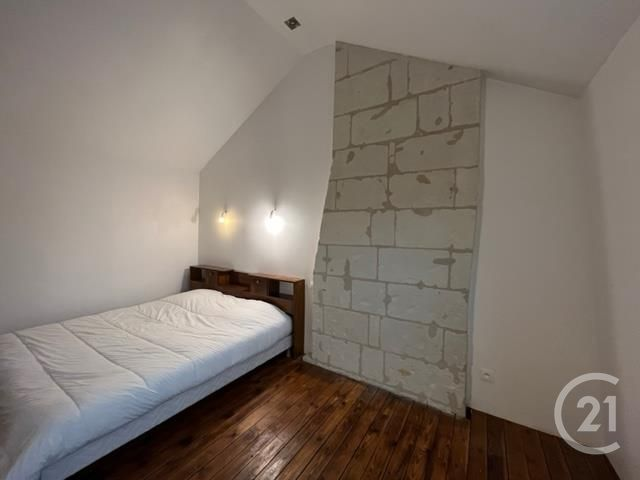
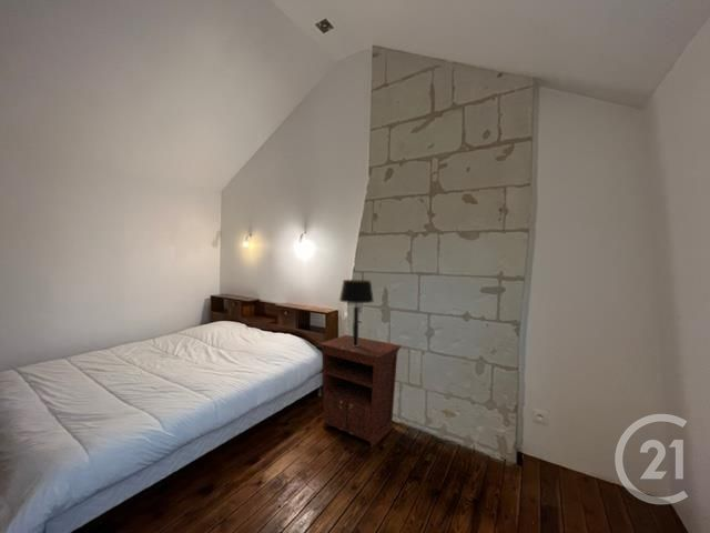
+ table lamp (356, 312)
+ nightstand (358, 386)
